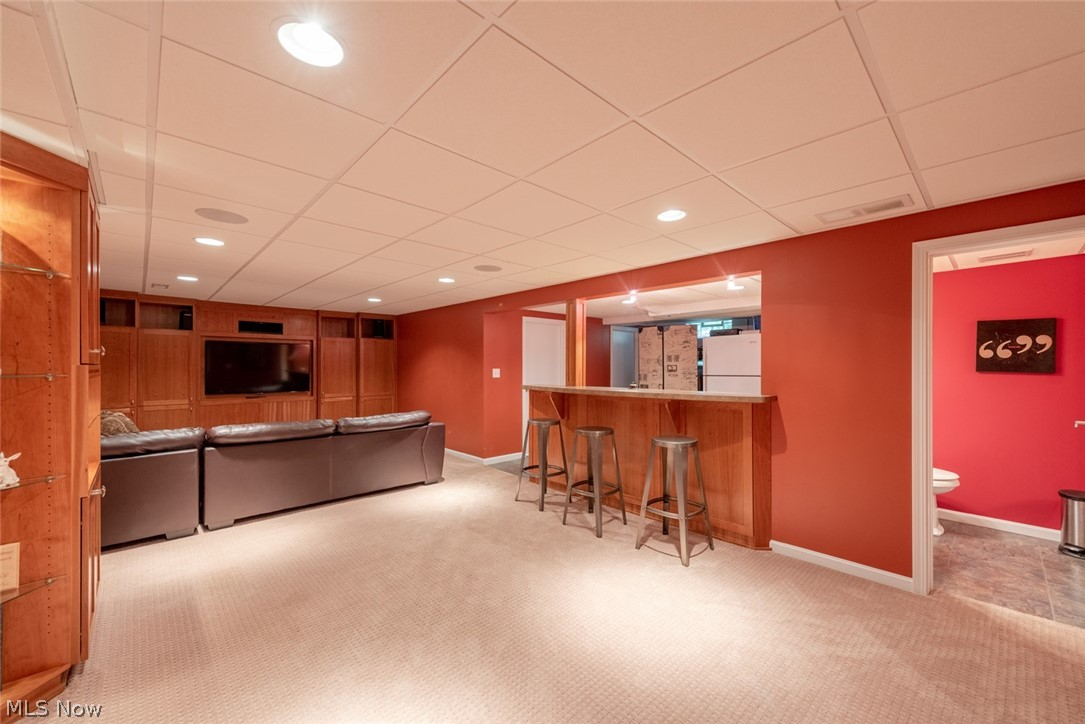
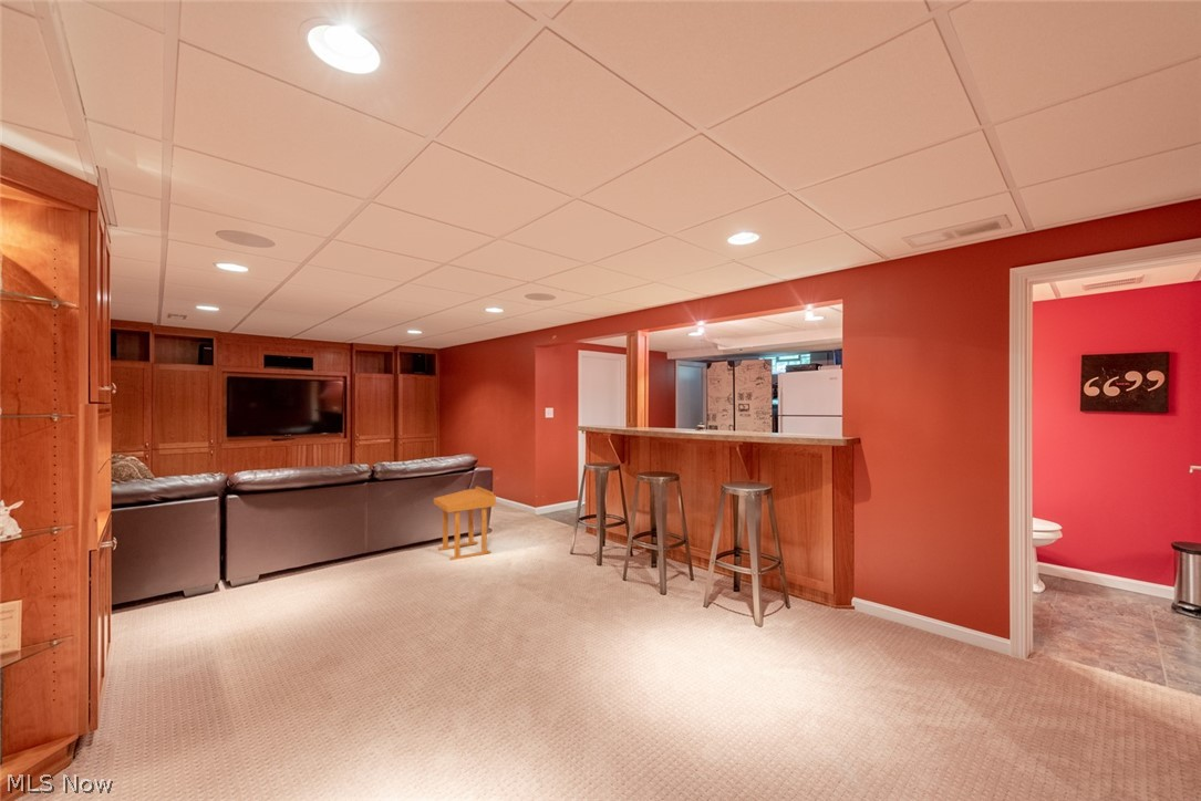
+ side table (468, 521)
